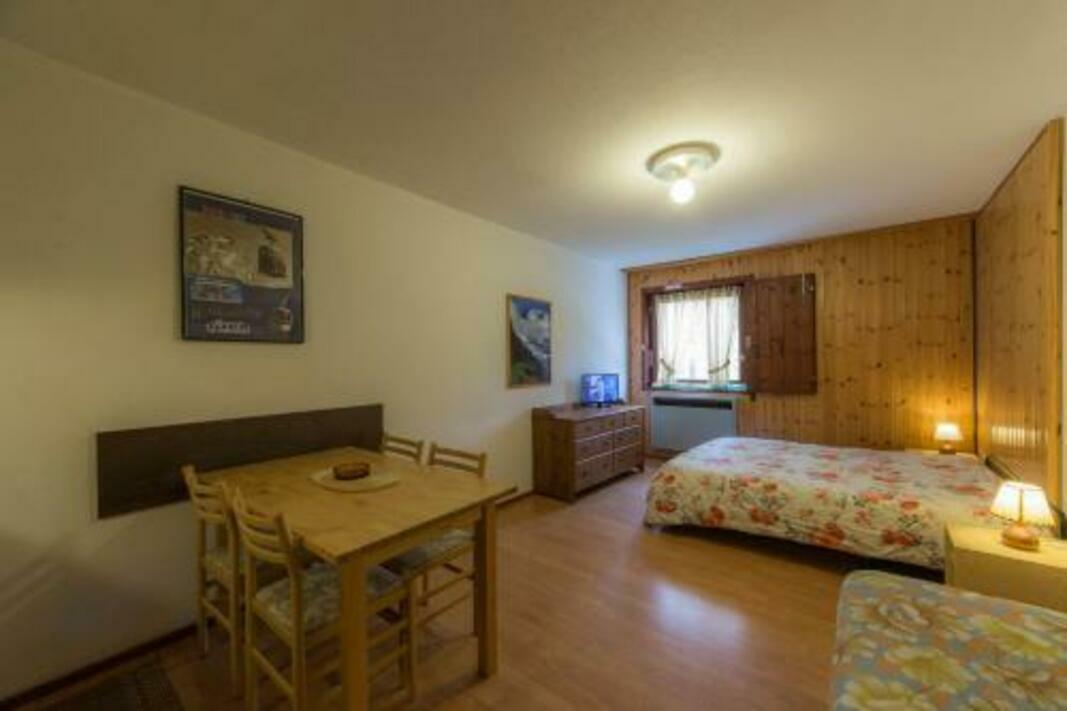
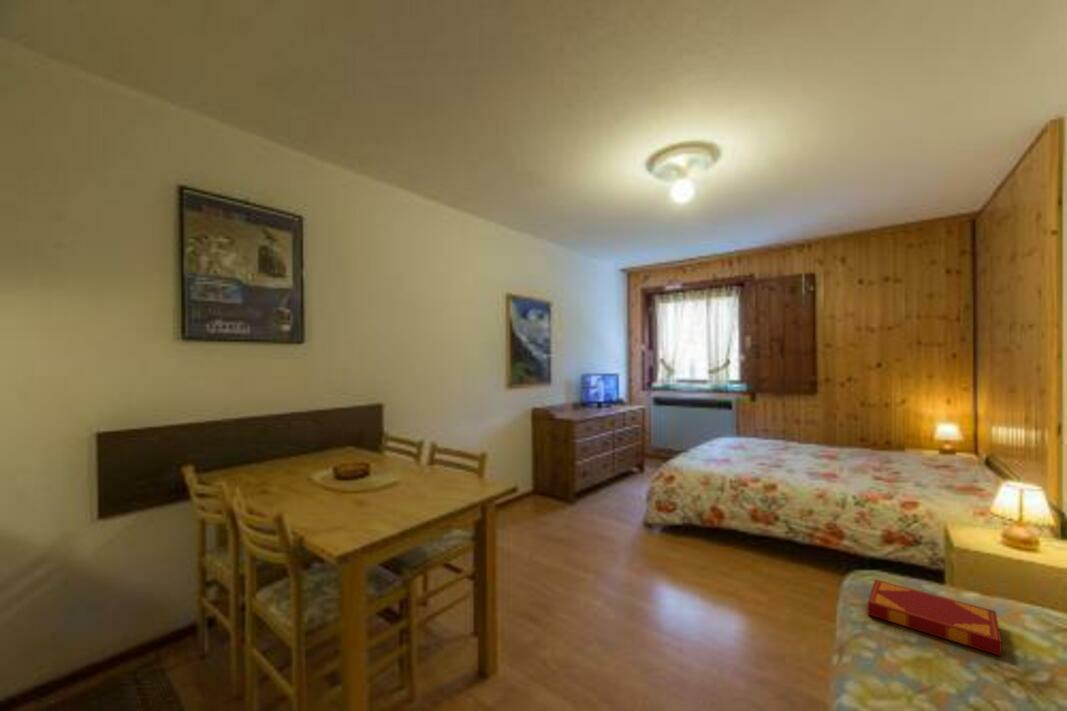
+ hardback book (930, 613)
